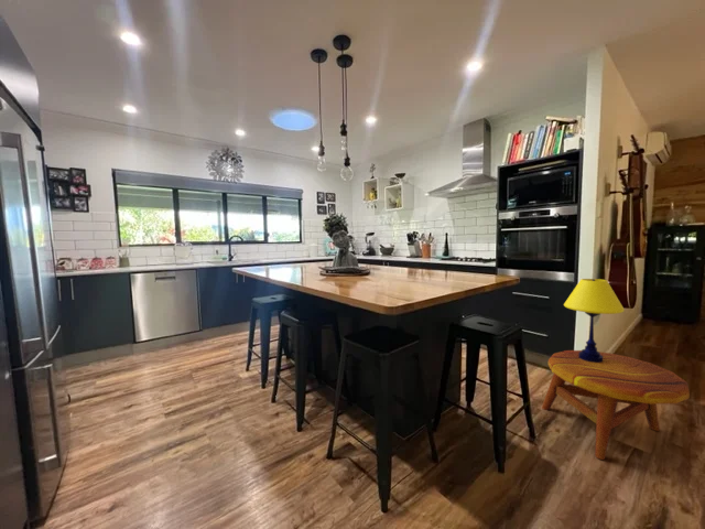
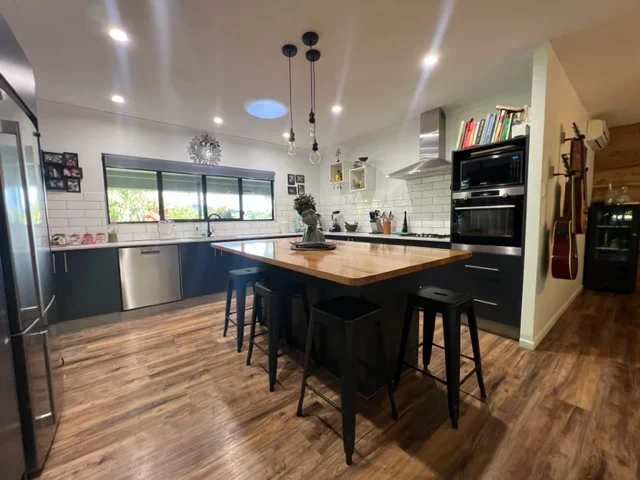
- table lamp (592, 319)
- side table (609, 398)
